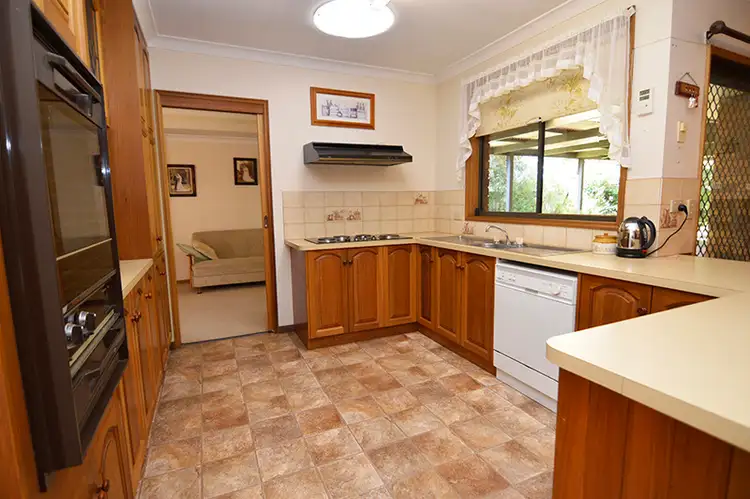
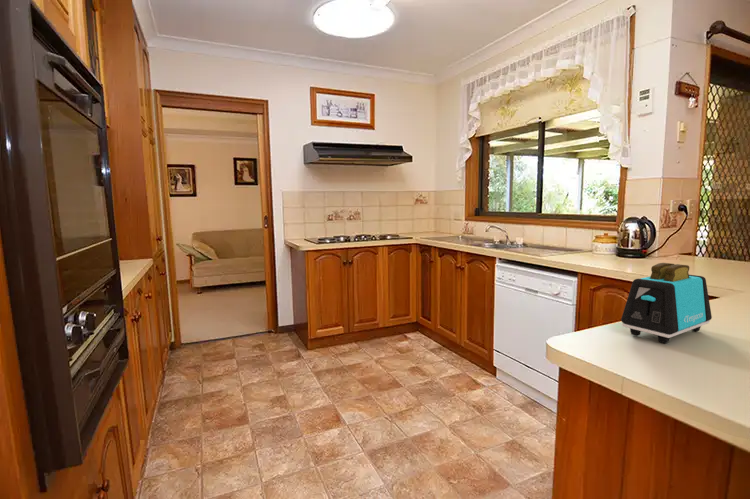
+ toaster (668, 298)
